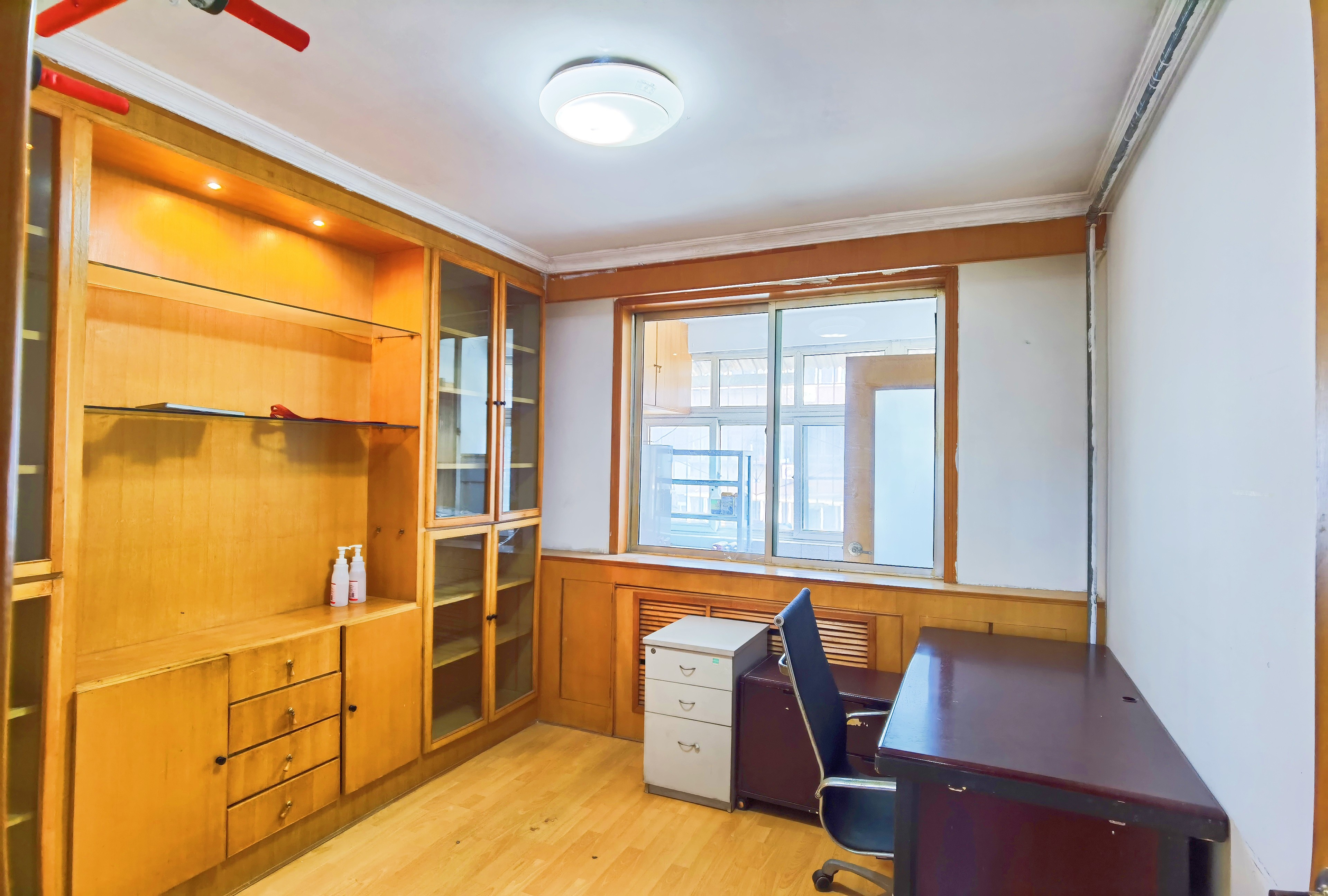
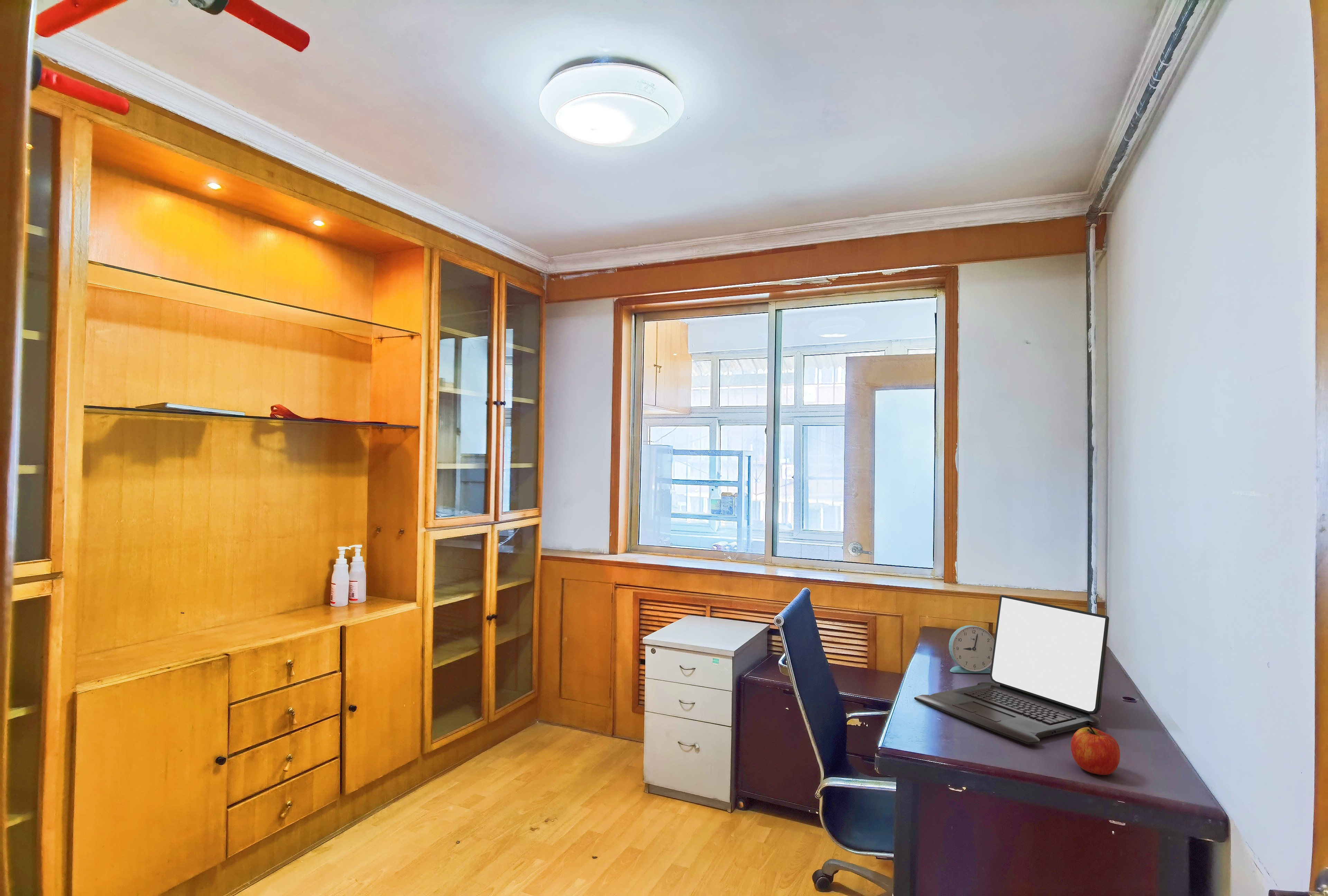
+ alarm clock (970, 647)
+ laptop (1010, 661)
+ apple (1095, 748)
